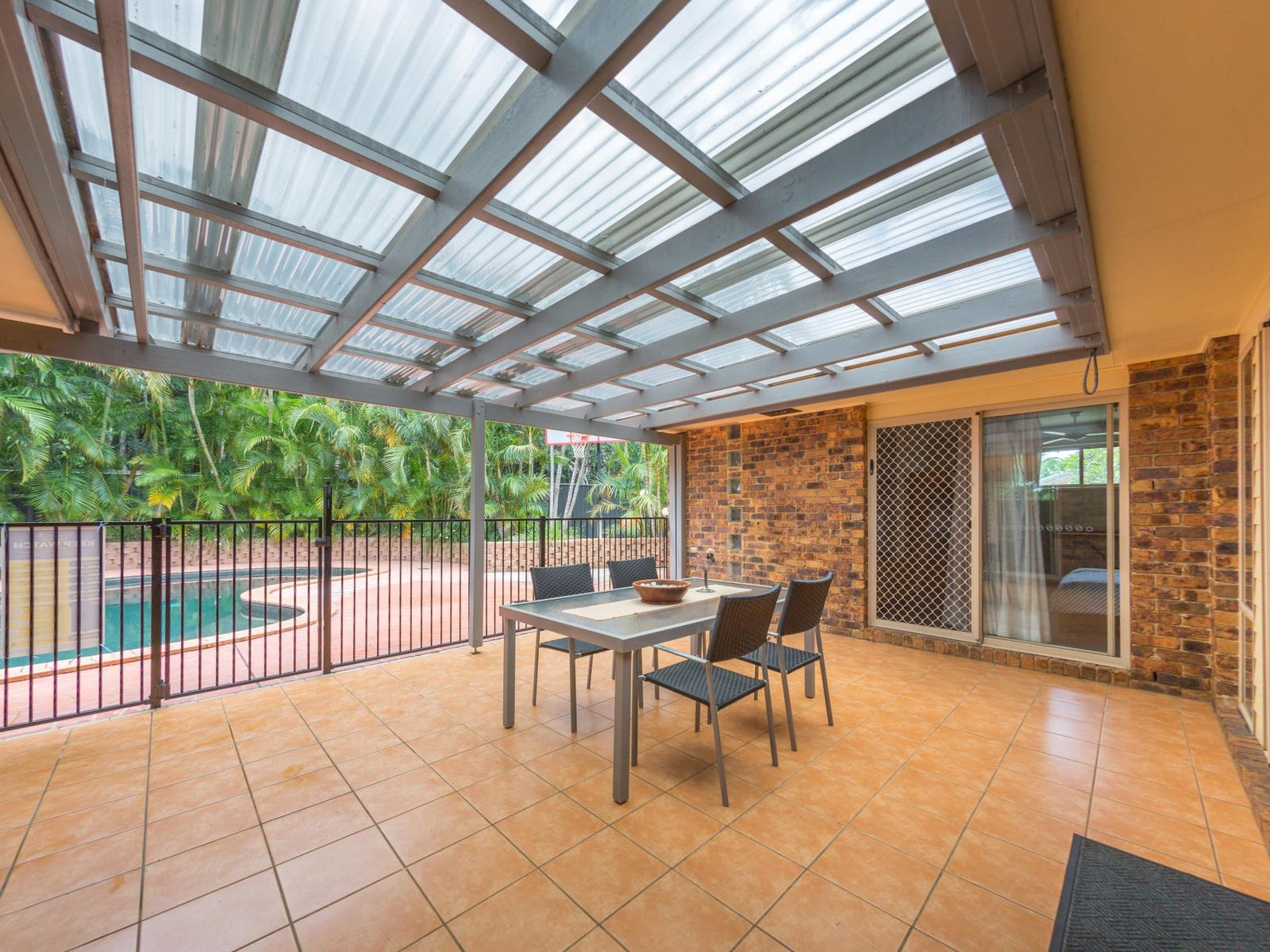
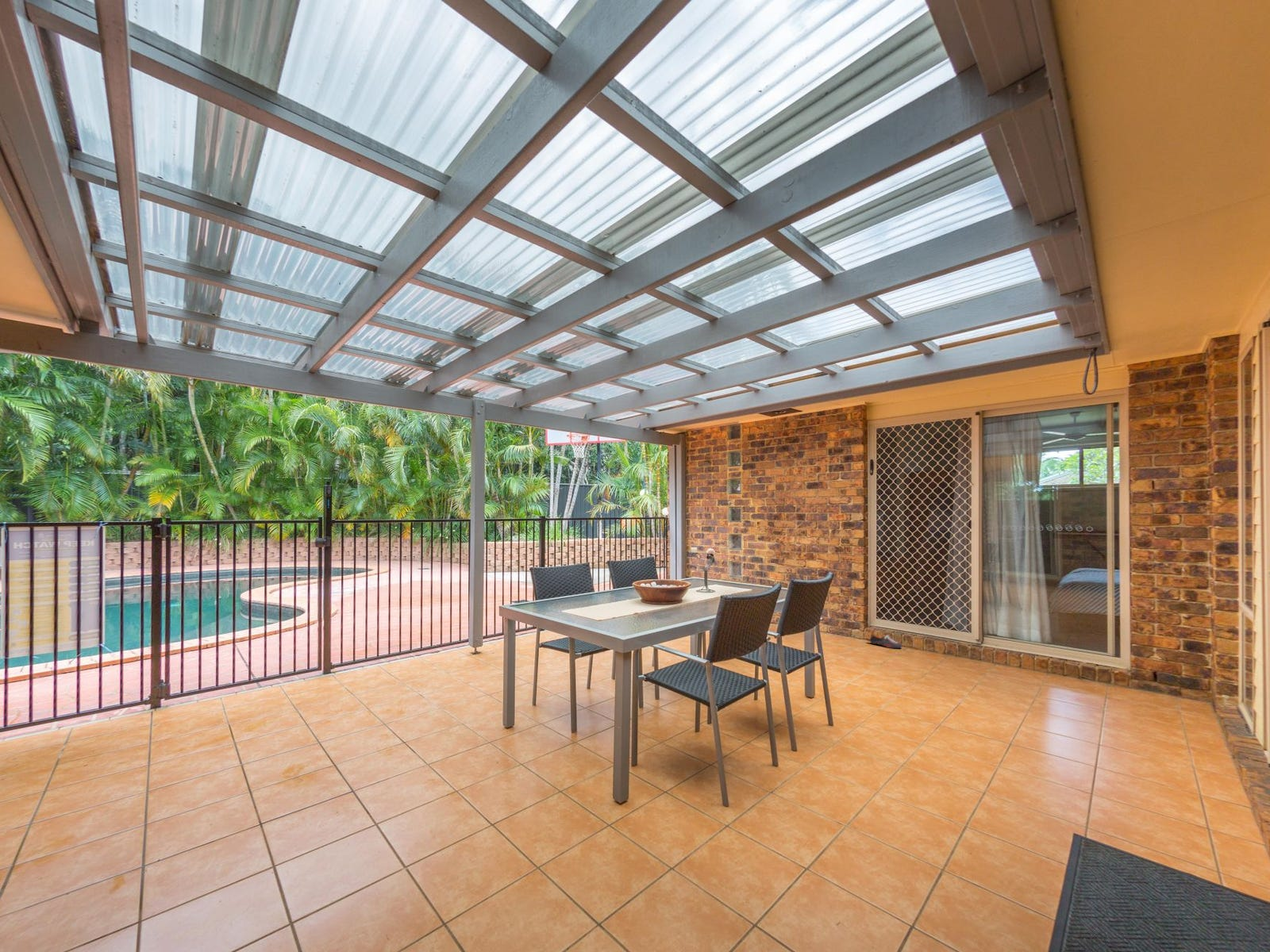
+ shoe (885, 640)
